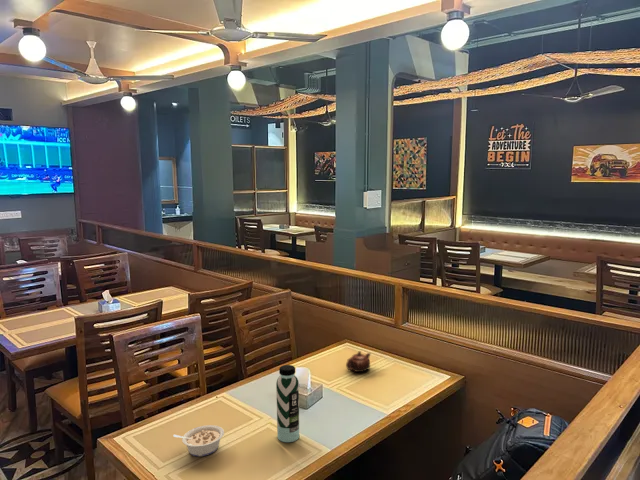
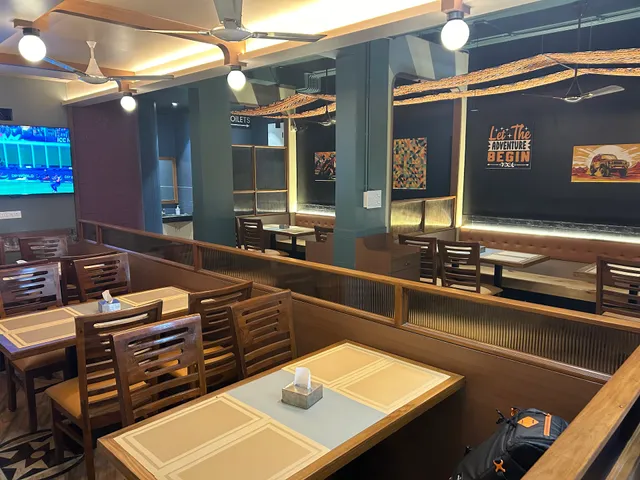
- water bottle (287, 402)
- legume (202, 441)
- teapot (358, 360)
